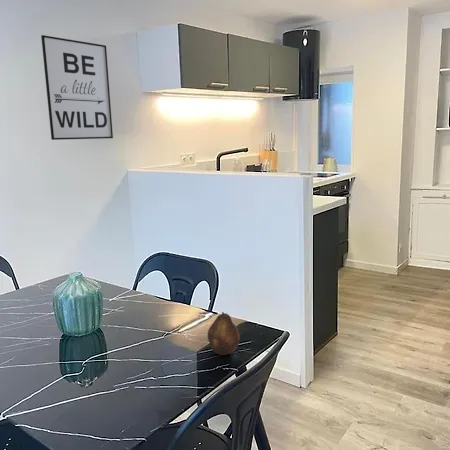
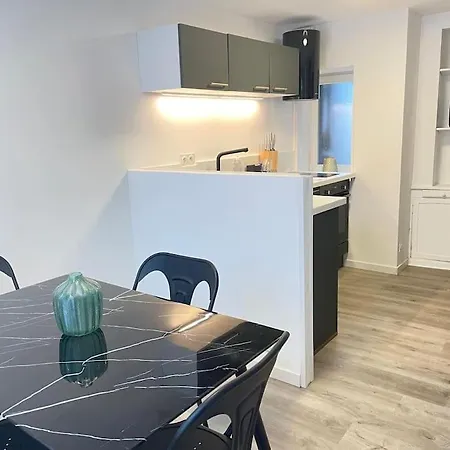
- wall art (79, 90)
- fruit (223, 332)
